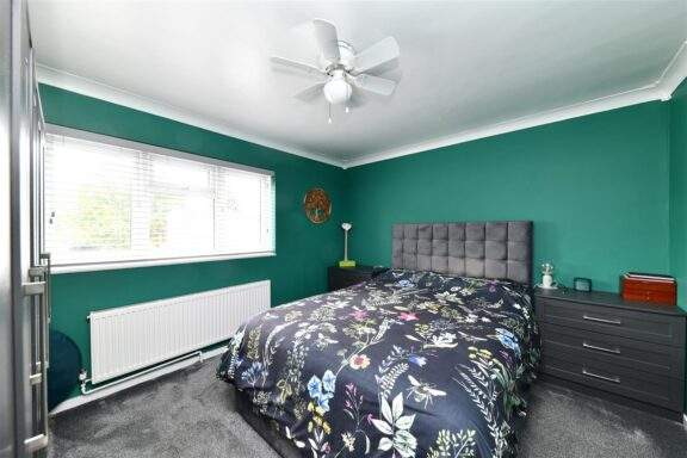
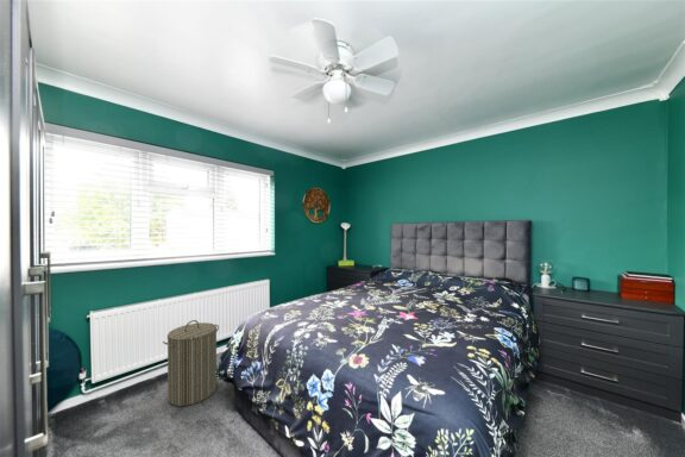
+ laundry hamper (193, 356)
